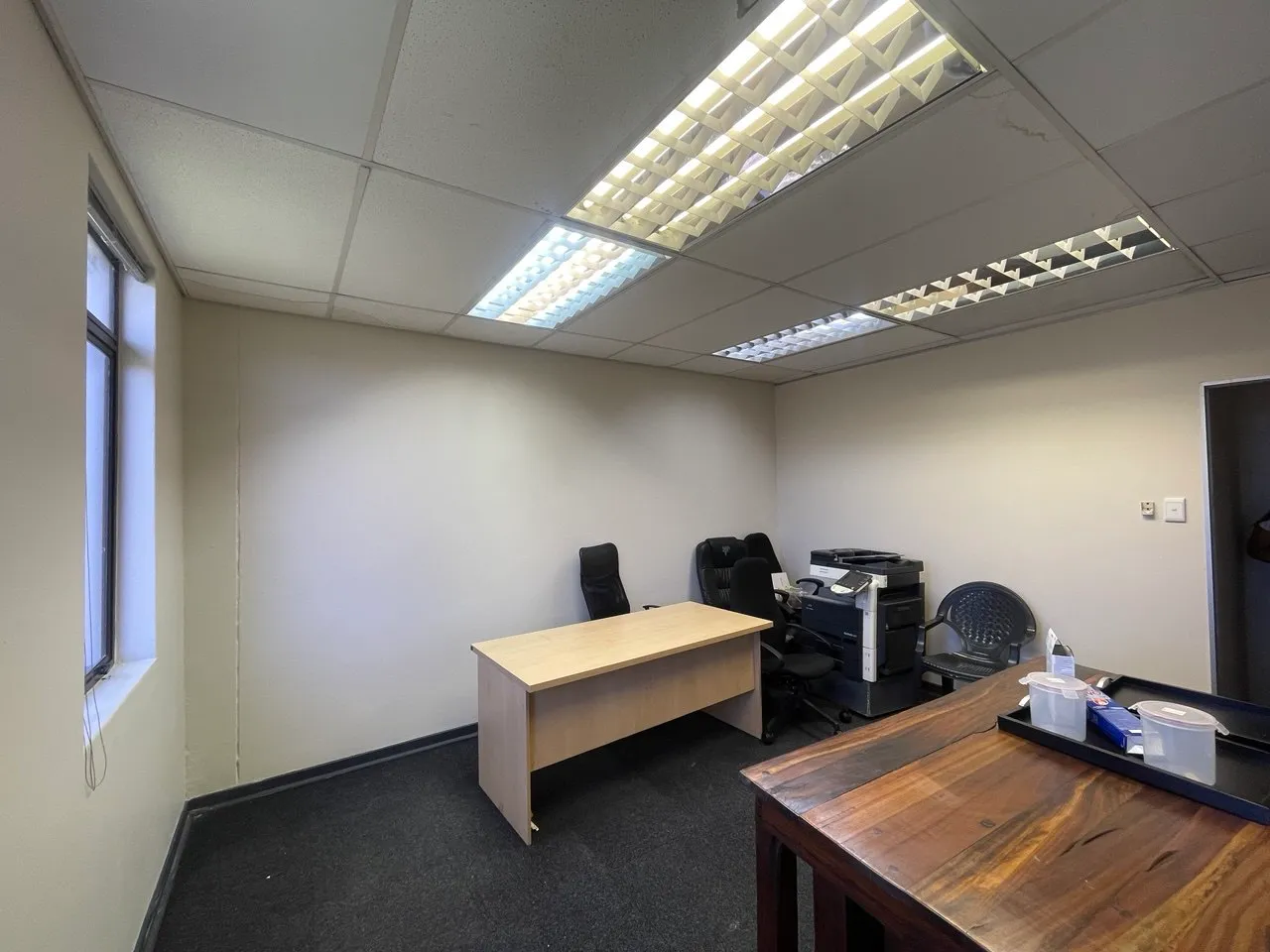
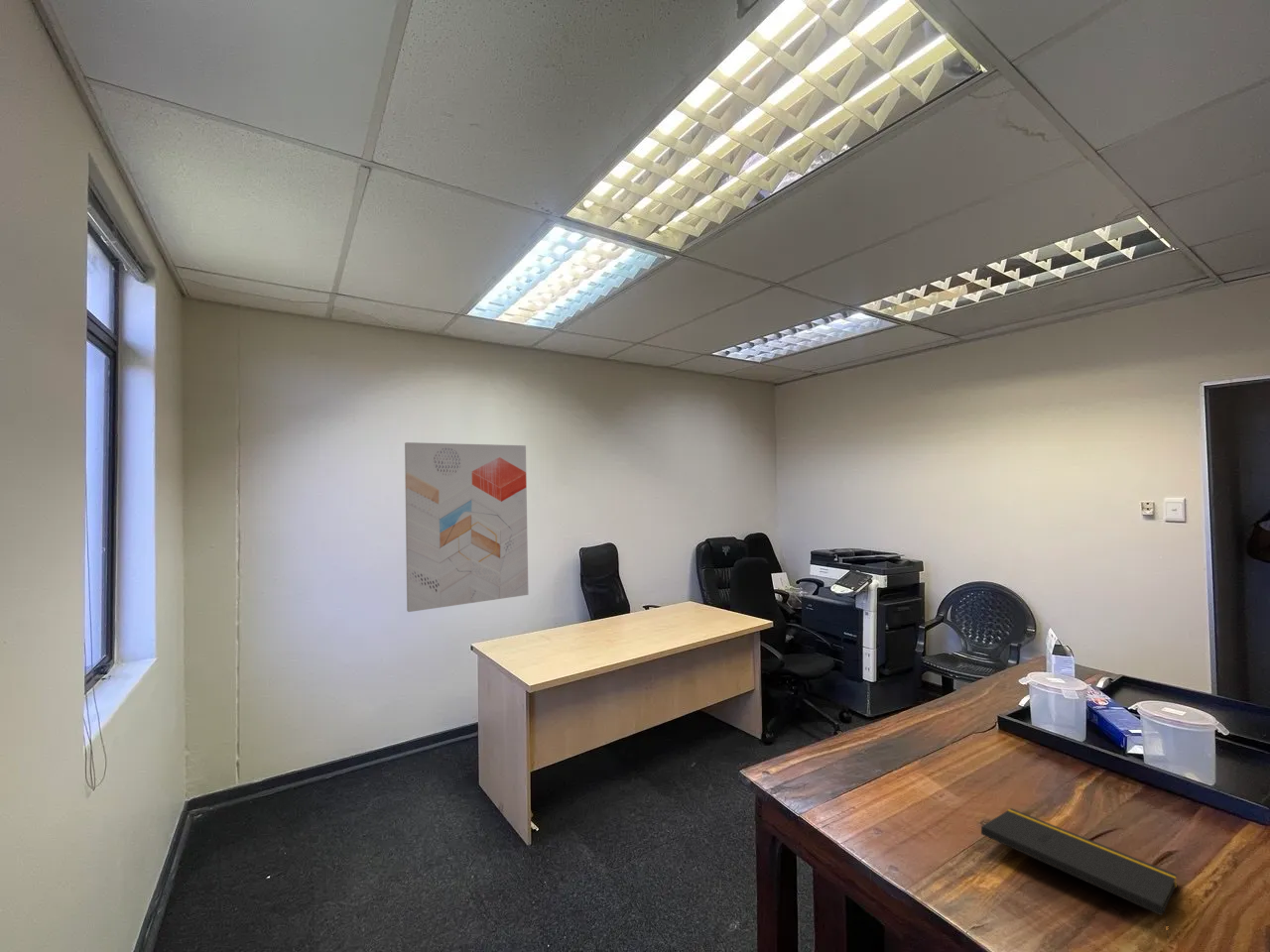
+ notepad (1074, 853)
+ wall art (469, 523)
